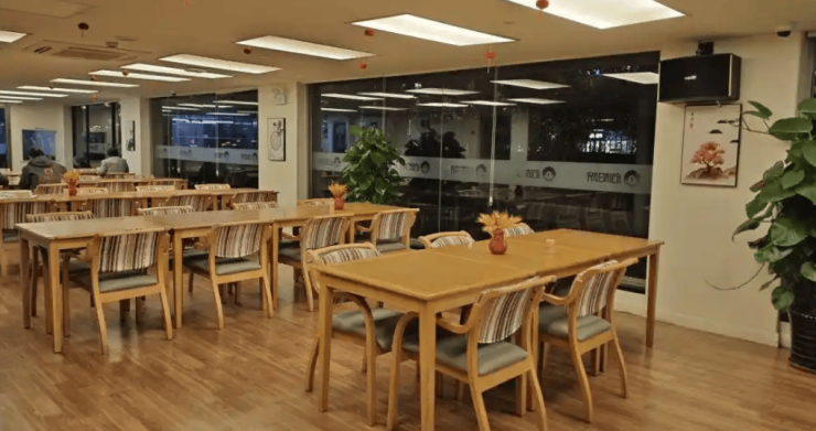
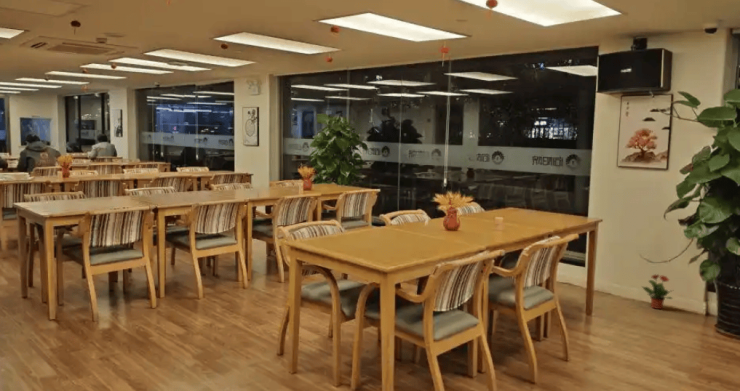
+ potted plant (658, 291)
